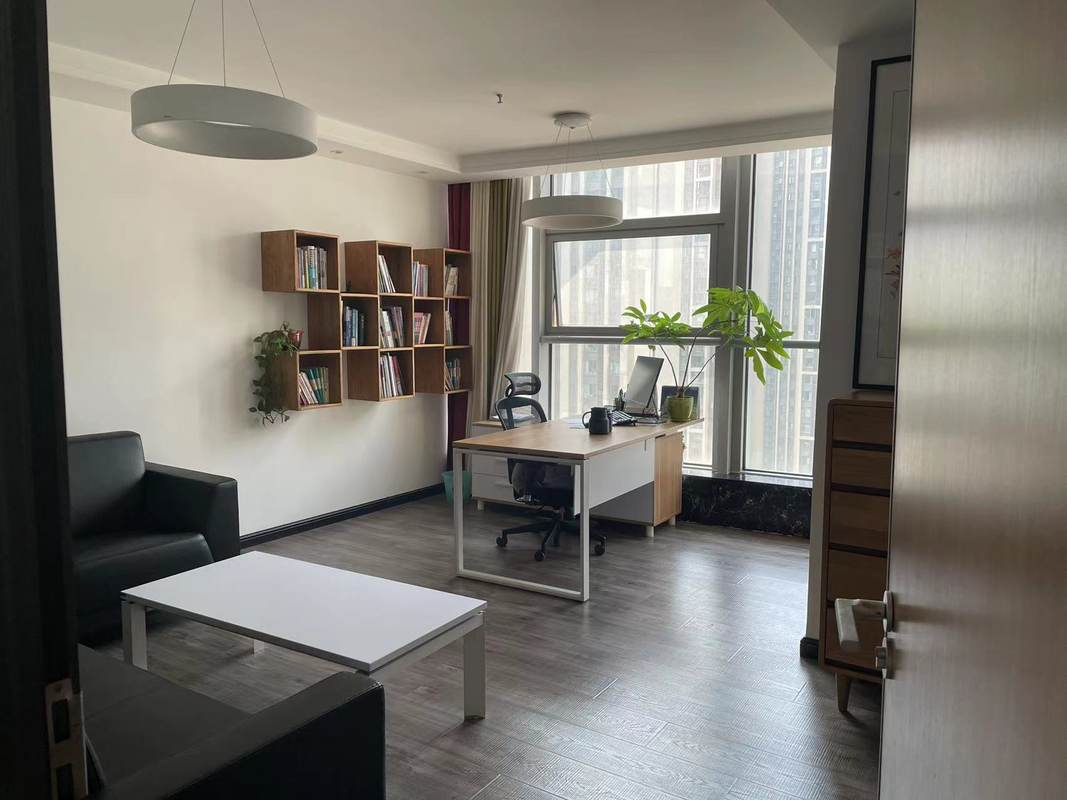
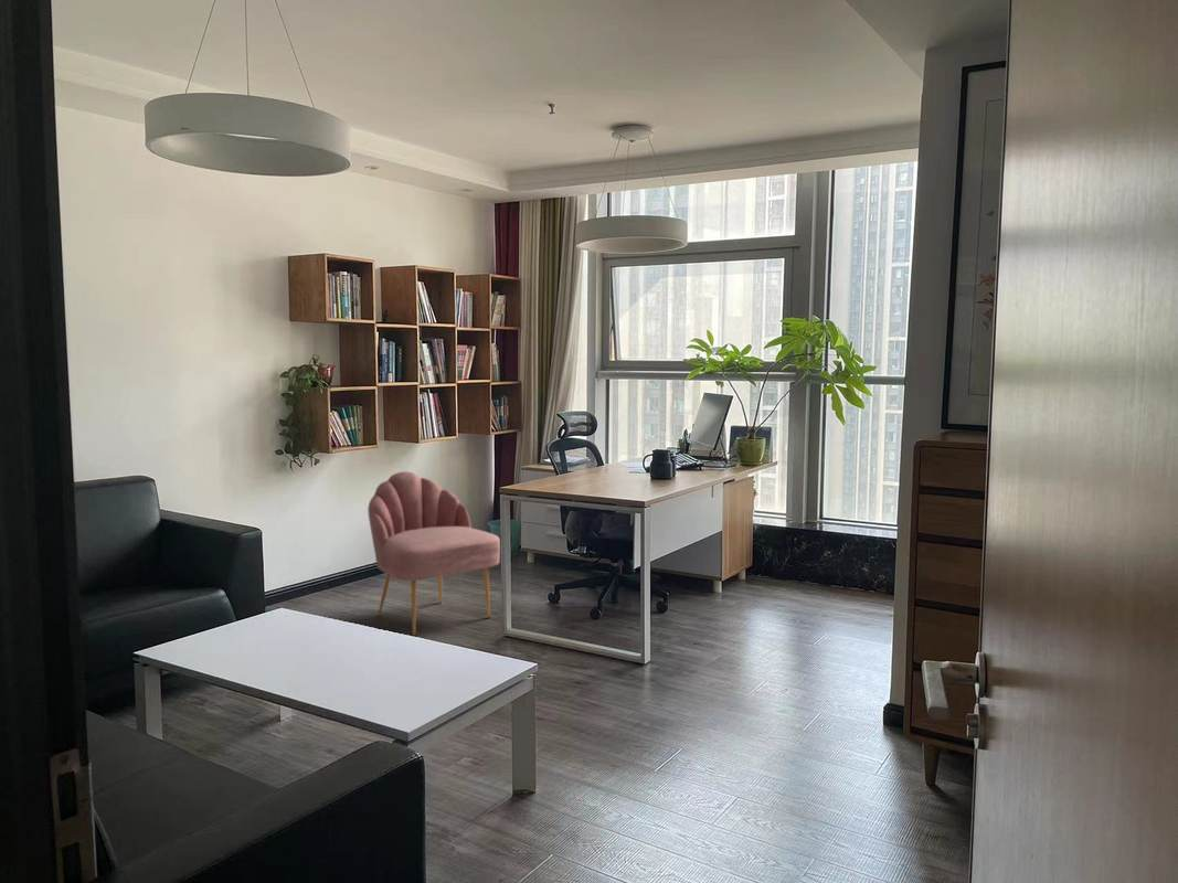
+ chair (429, 547)
